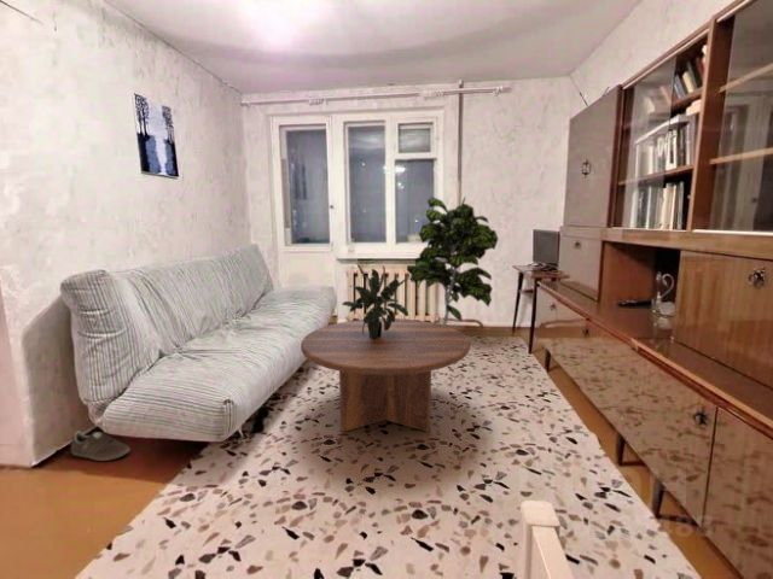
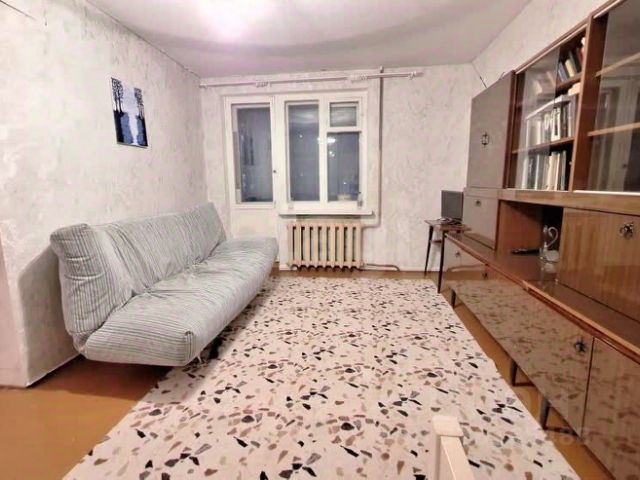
- sneaker (98, 444)
- indoor plant (449, 270)
- coffee table (385, 378)
- potted plant (374, 299)
